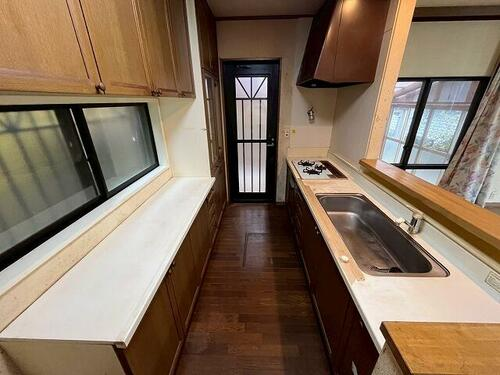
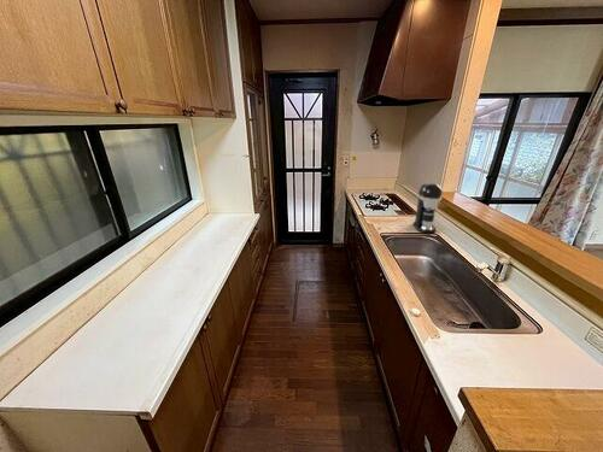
+ coffee maker (427, 206)
